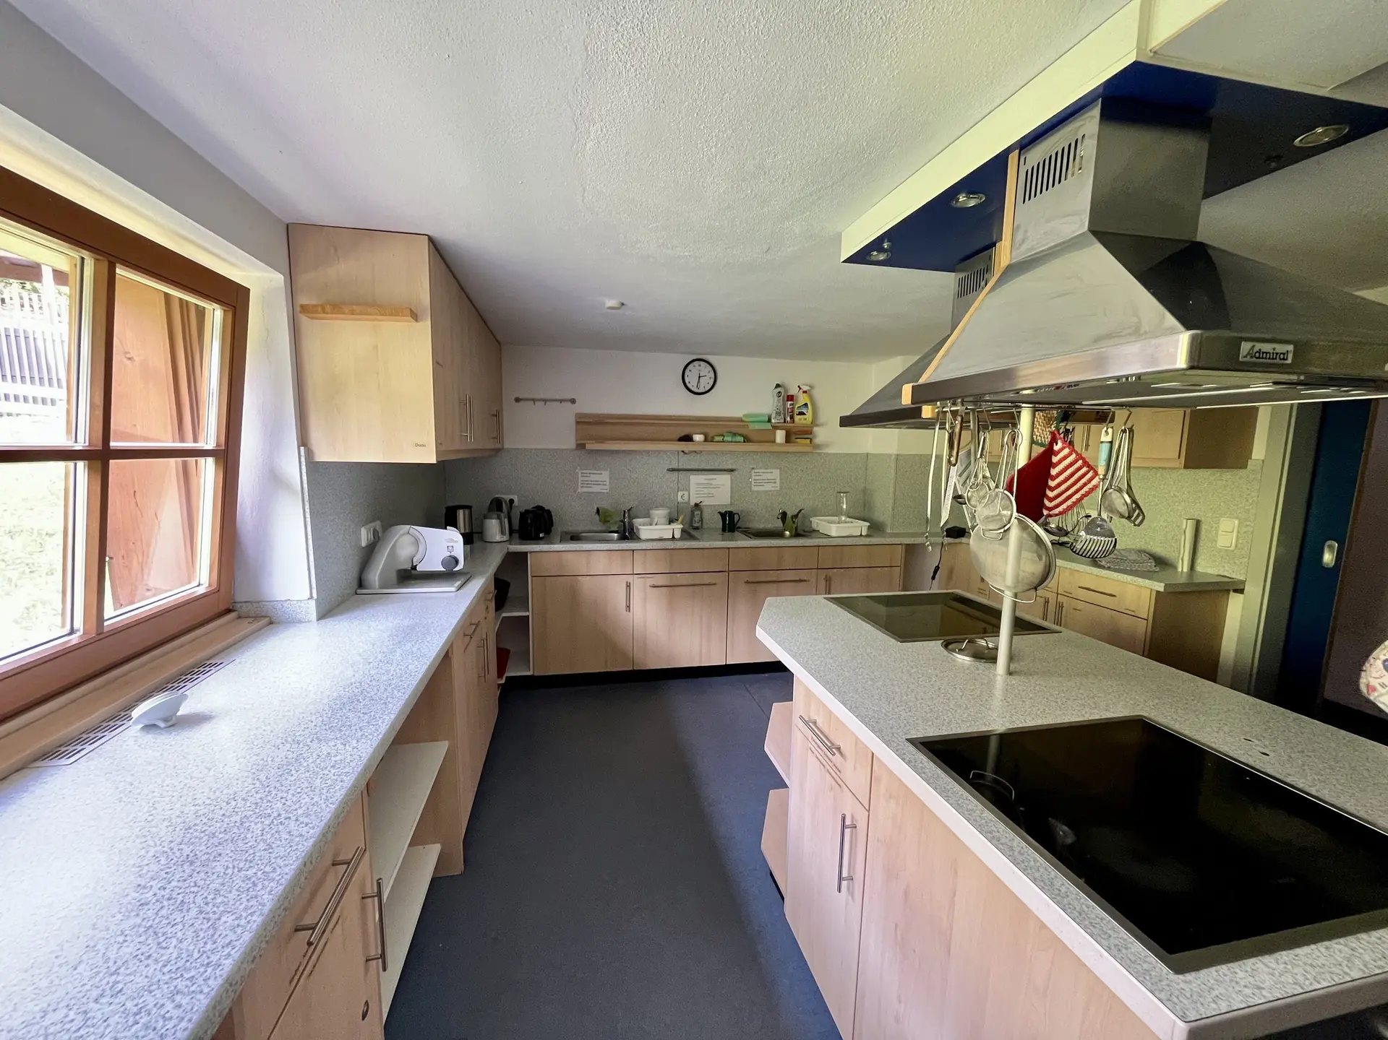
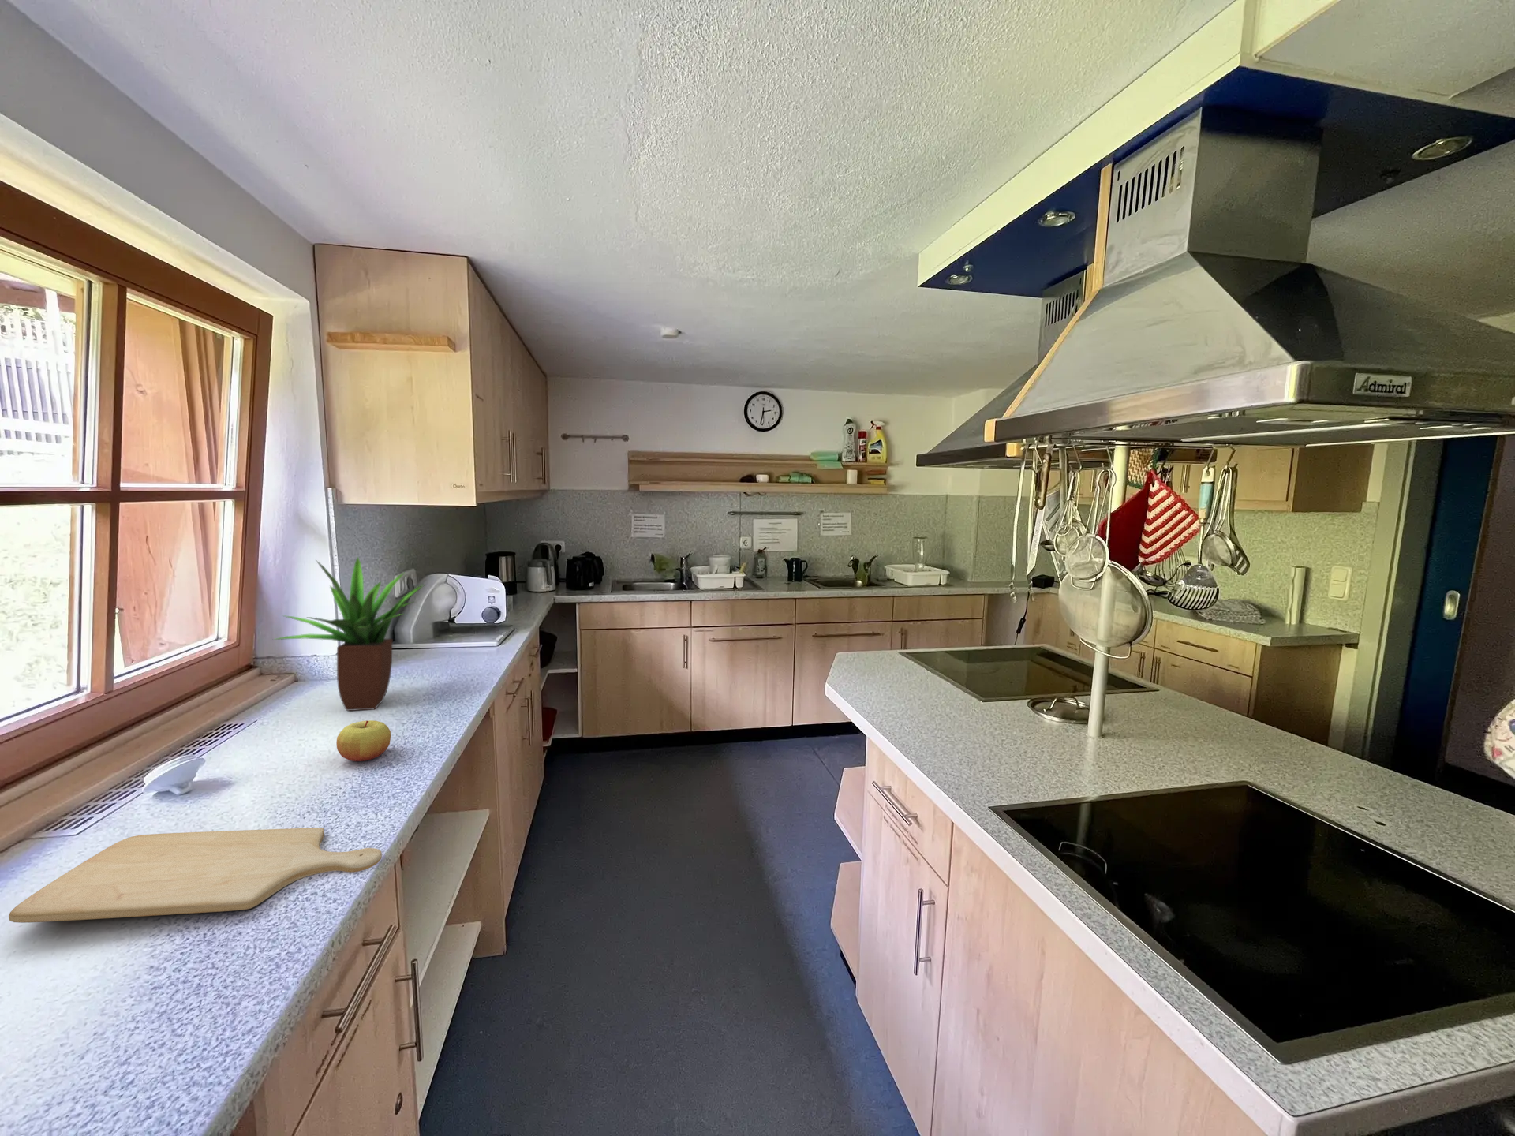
+ apple (364, 739)
+ potted plant (353, 635)
+ chopping board (233, 868)
